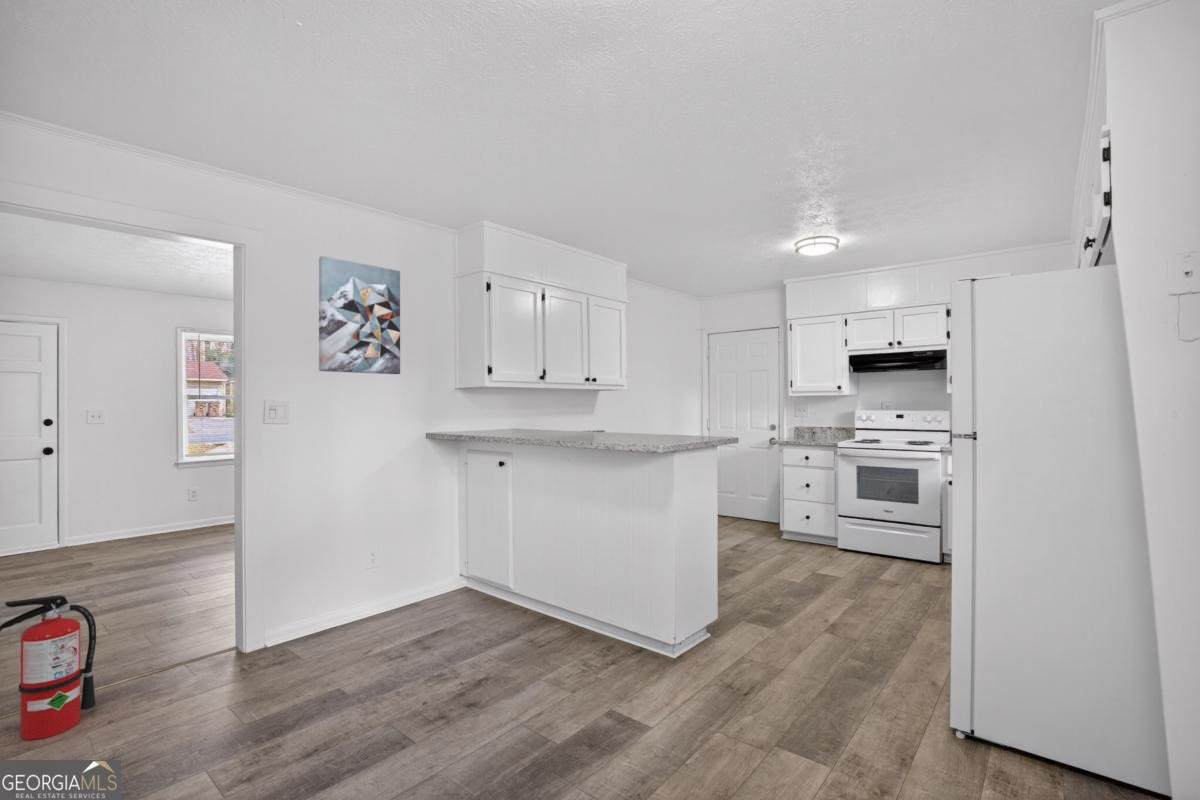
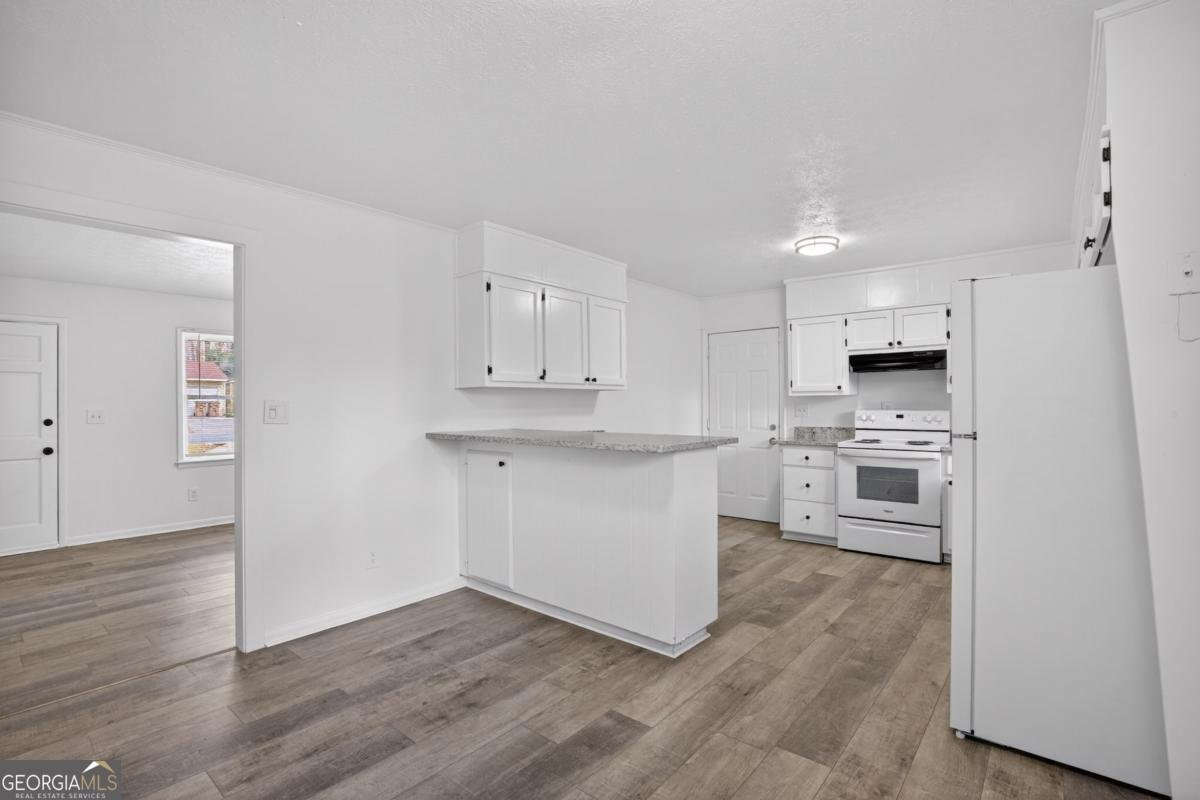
- fire extinguisher (50, 663)
- wall art (361, 318)
